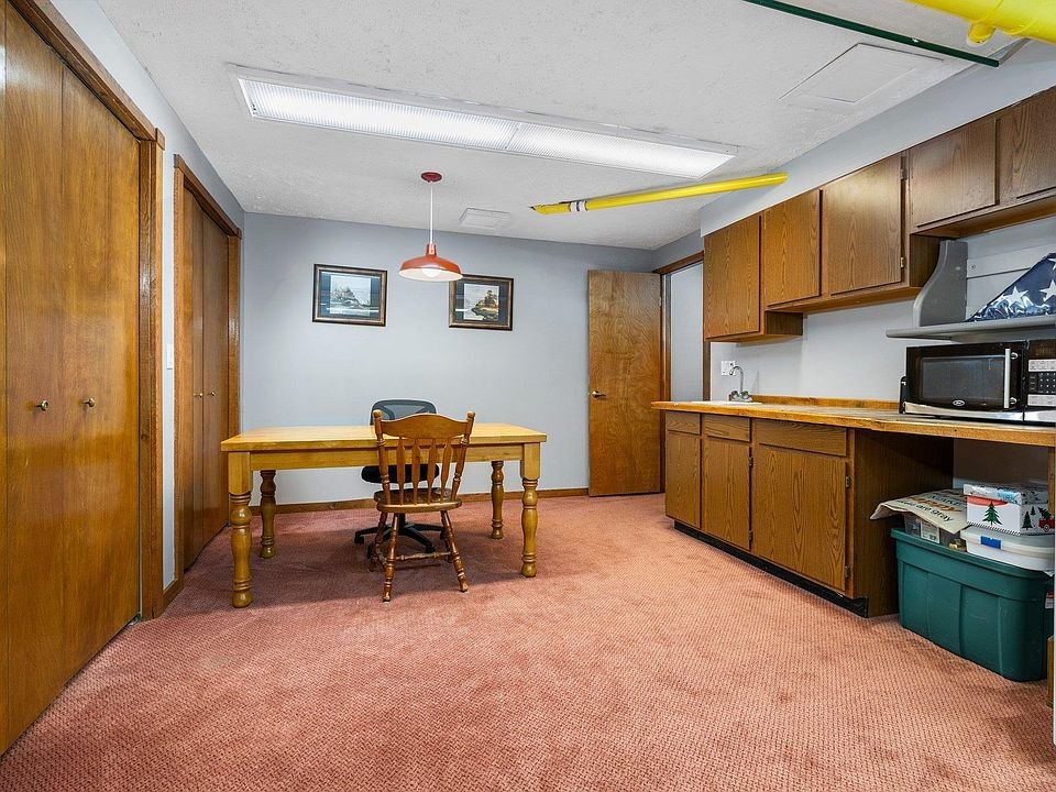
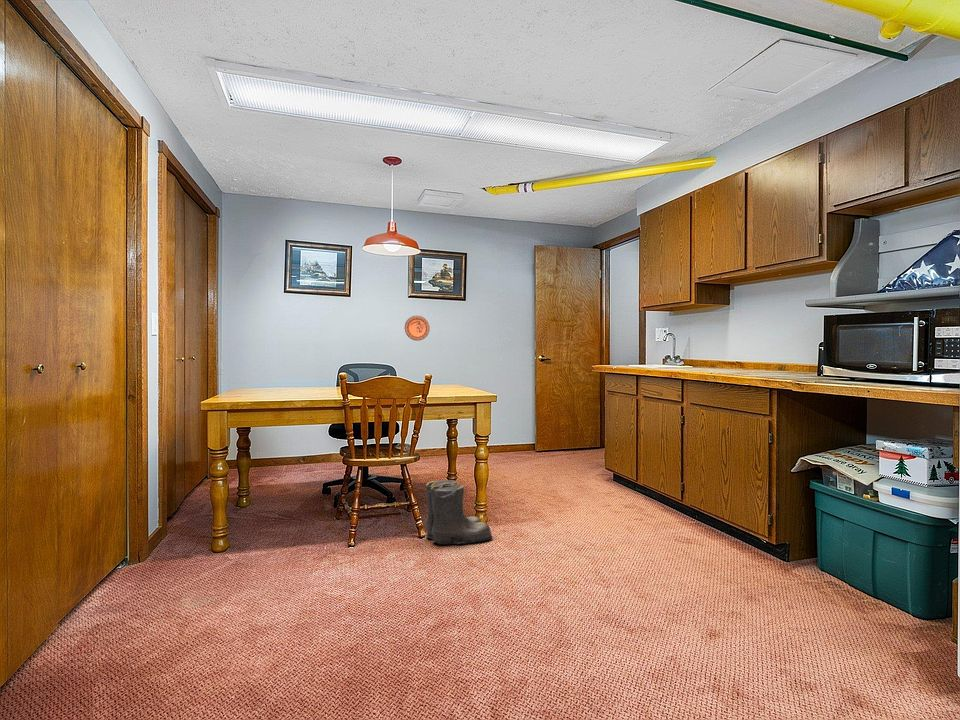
+ decorative plate (417, 328)
+ boots (458, 509)
